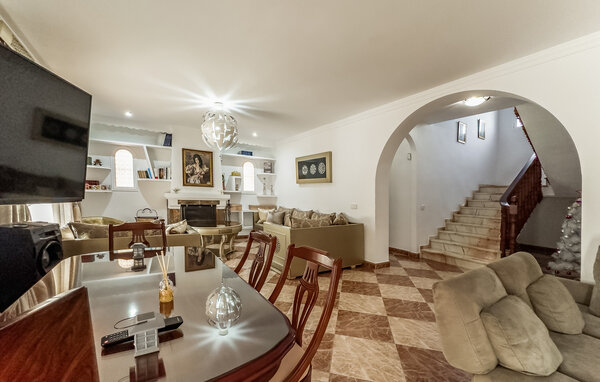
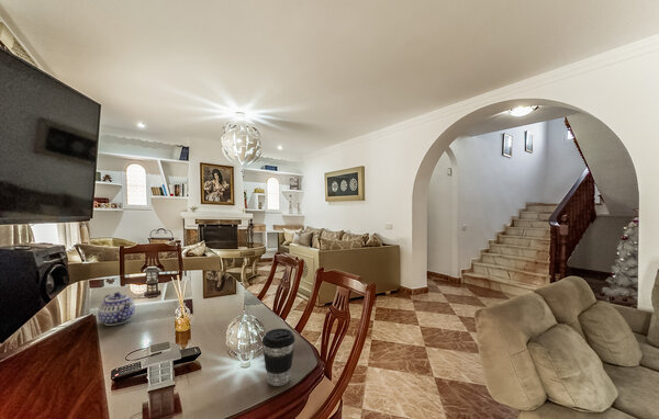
+ teapot (116, 306)
+ coffee cup (278, 356)
